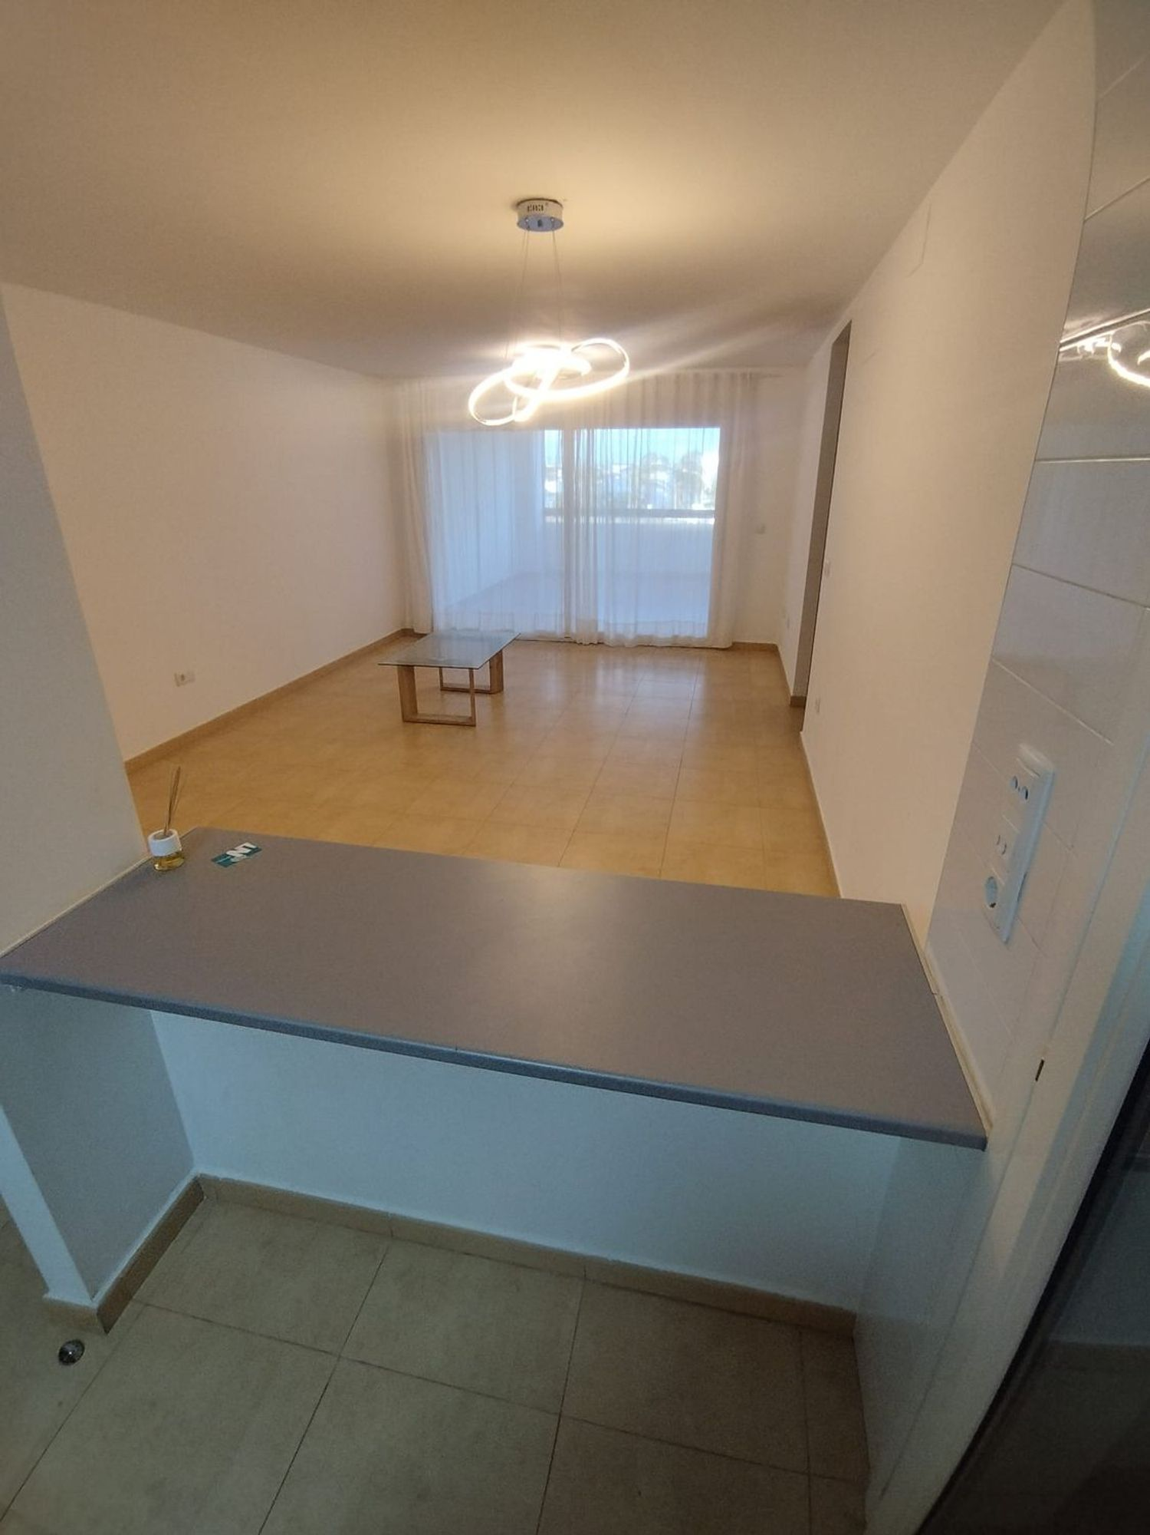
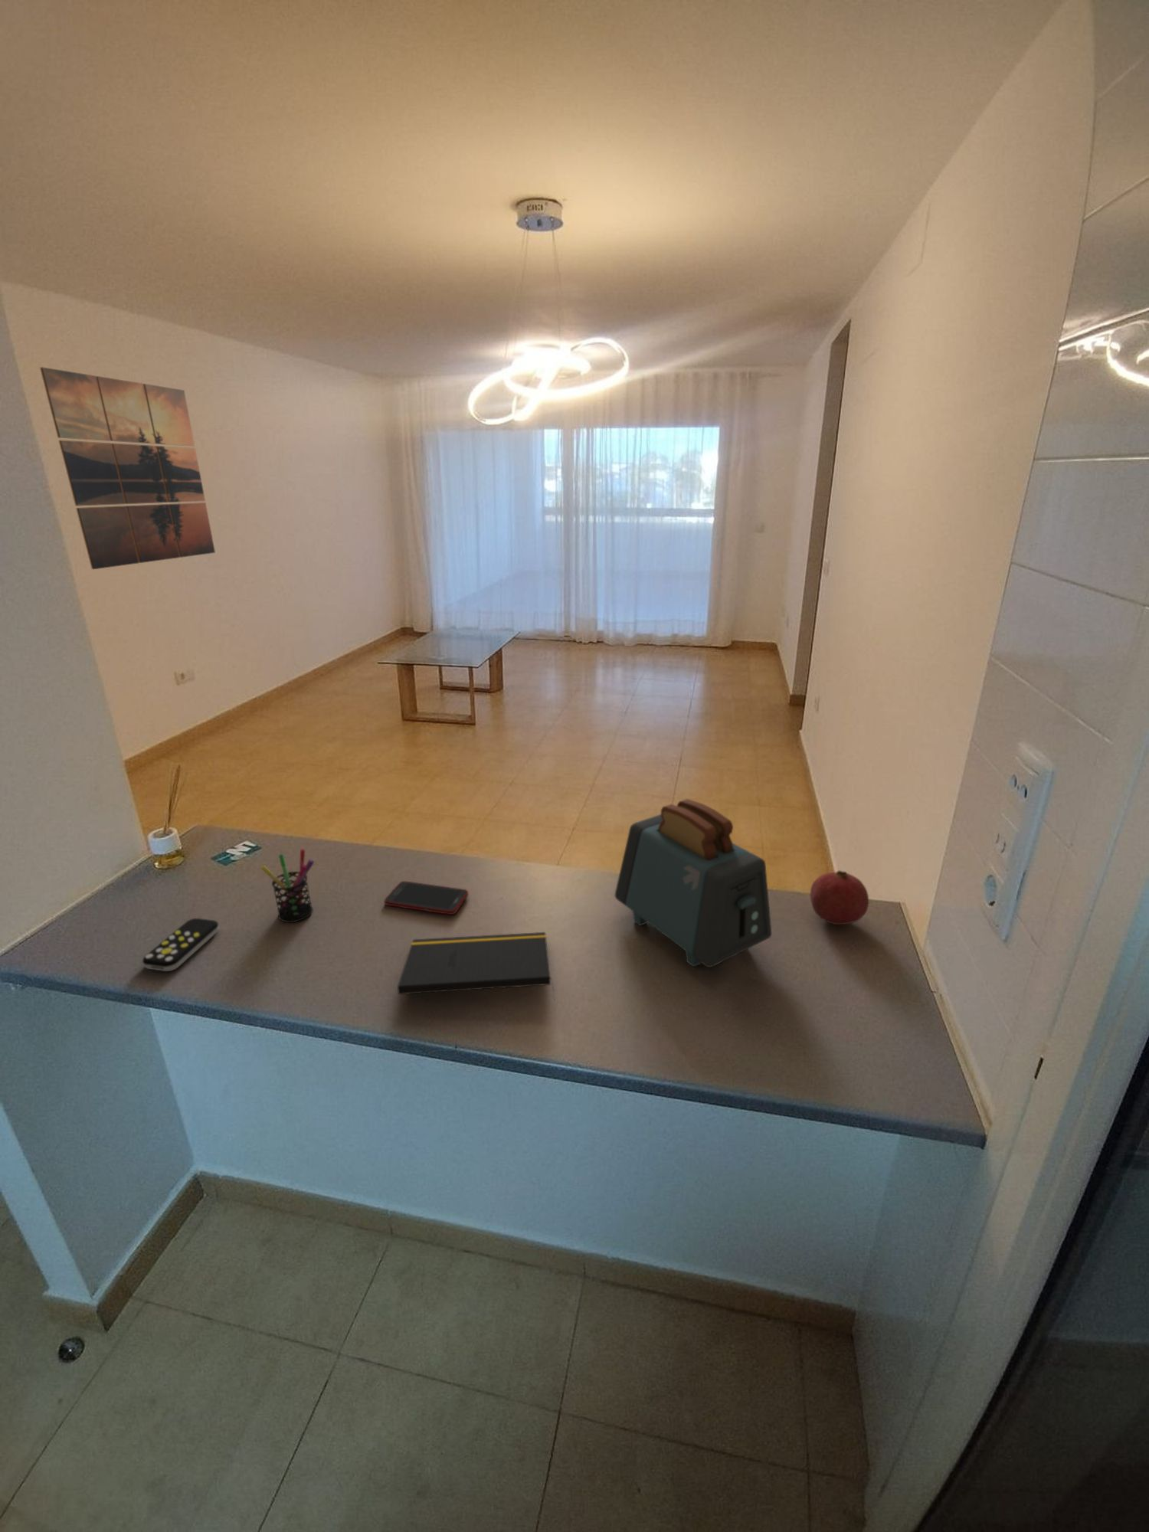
+ toaster (692, 873)
+ pen holder (291, 883)
+ cell phone (427, 897)
+ fruit (839, 895)
+ remote control (182, 943)
+ notepad (477, 960)
+ wall art (140, 474)
